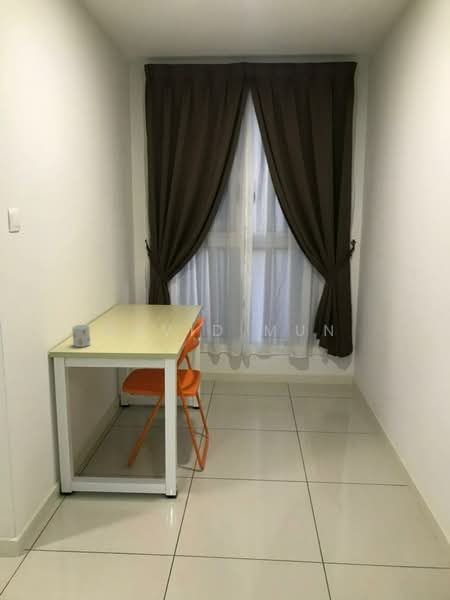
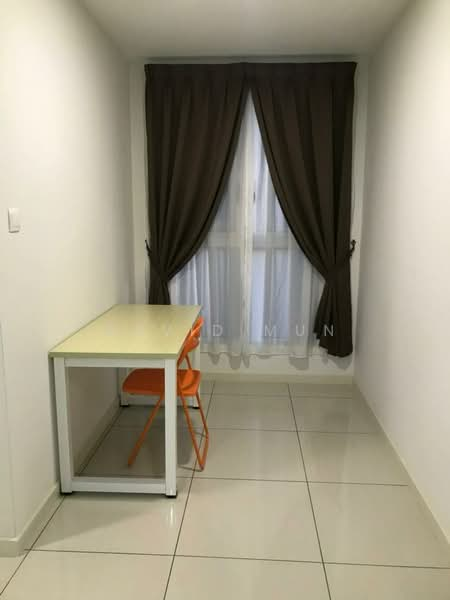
- mug (82, 334)
